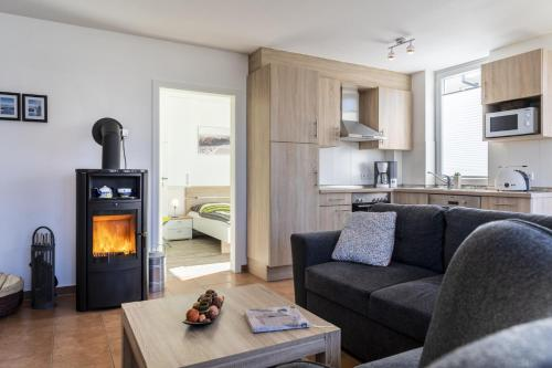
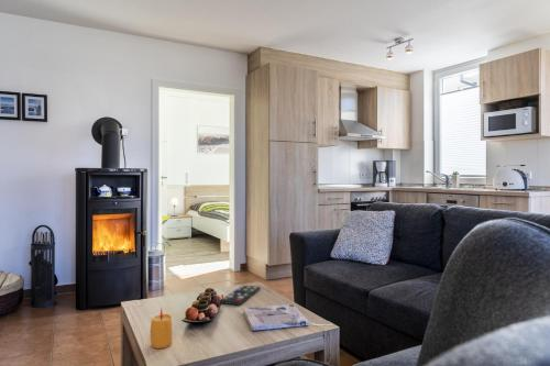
+ candle (161, 325)
+ remote control (241, 293)
